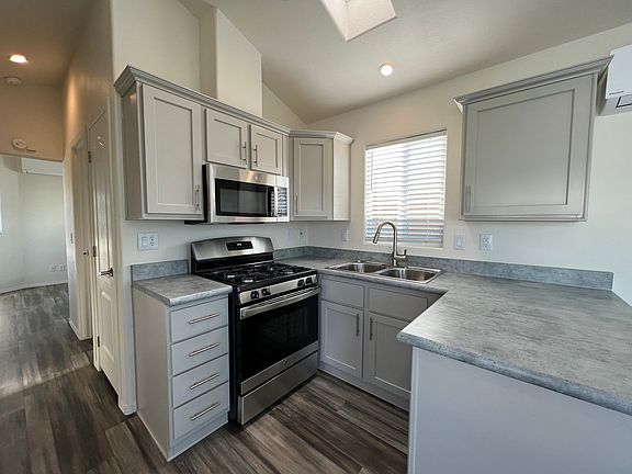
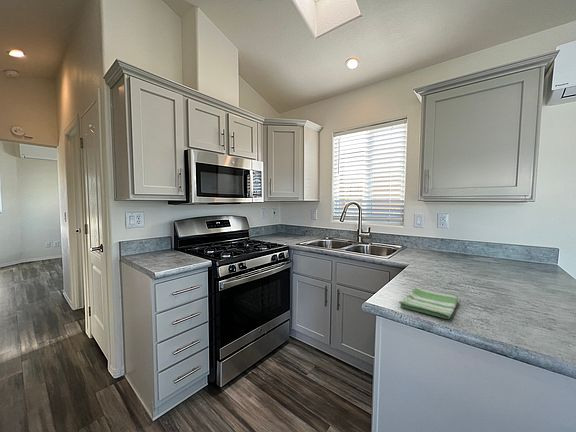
+ dish towel (429, 300)
